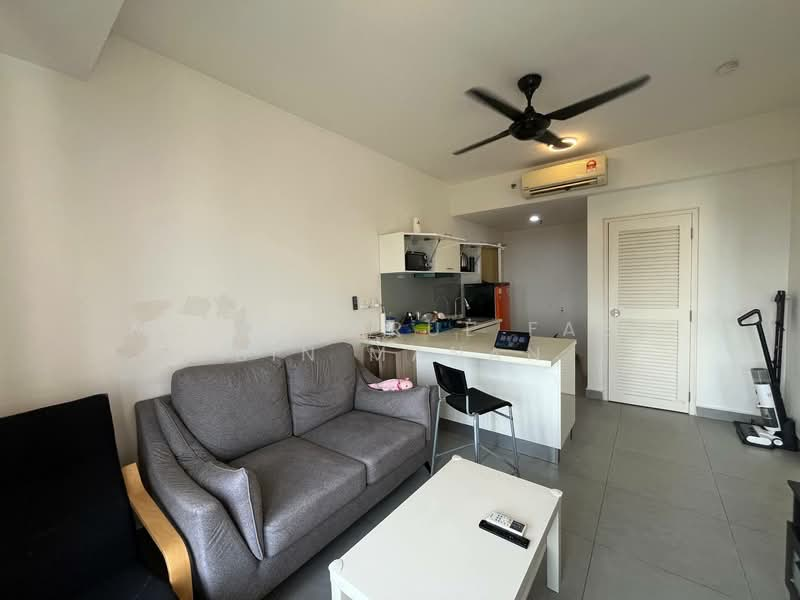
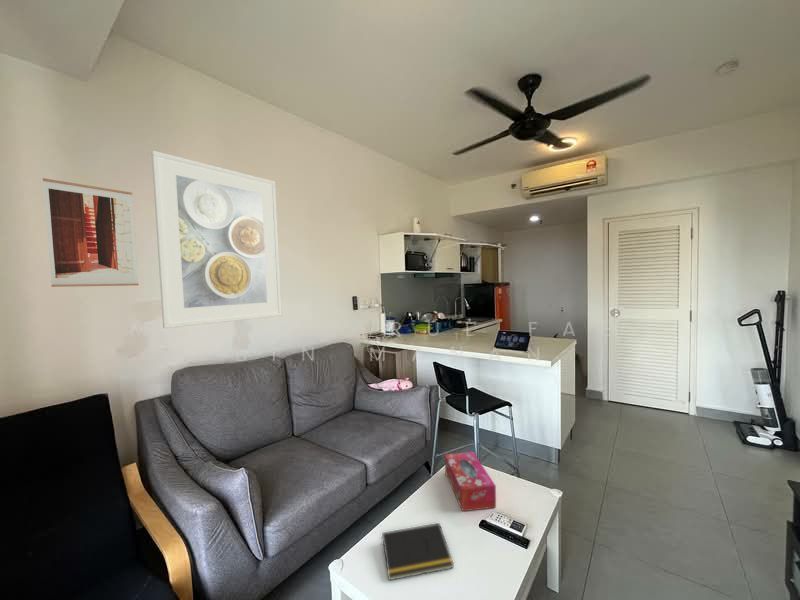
+ notepad (416, 549)
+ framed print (226, 245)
+ wall art (94, 236)
+ tissue box (468, 478)
